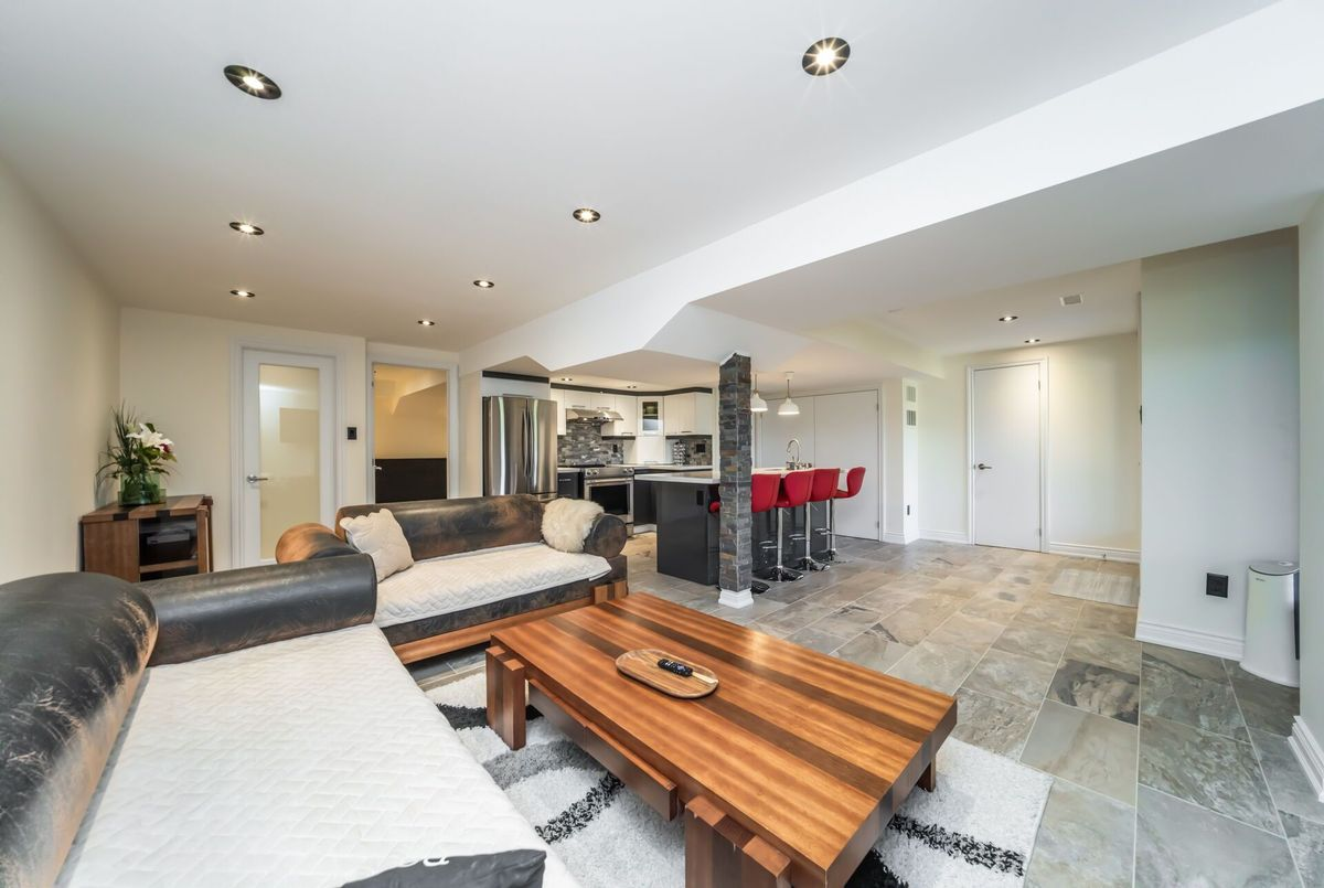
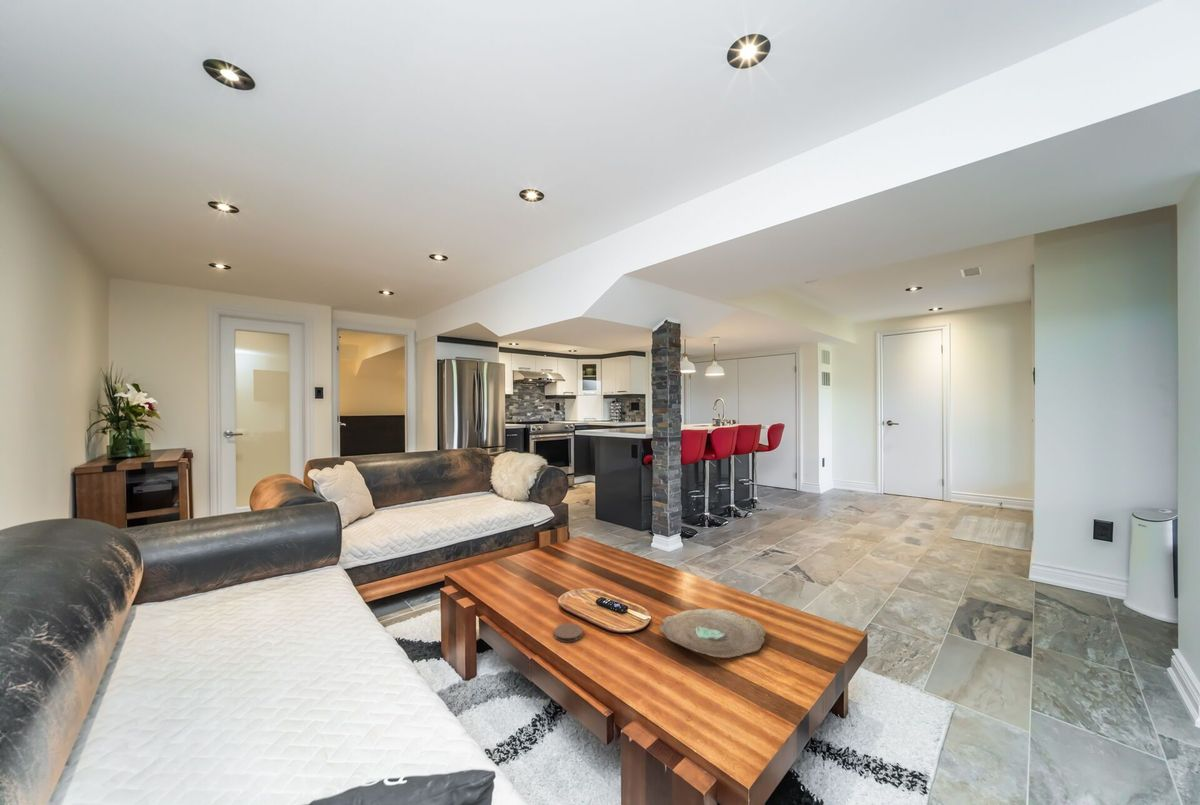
+ decorative bowl (710, 627)
+ coaster (568, 632)
